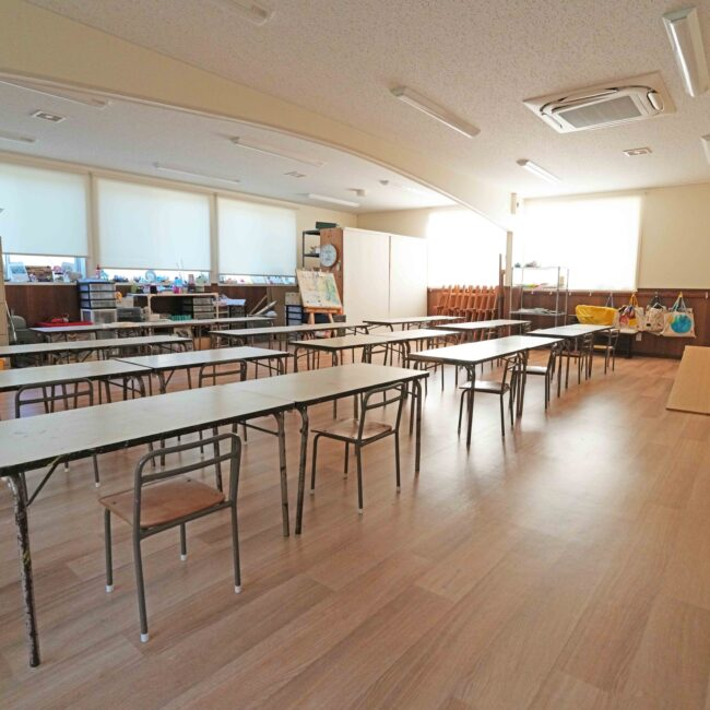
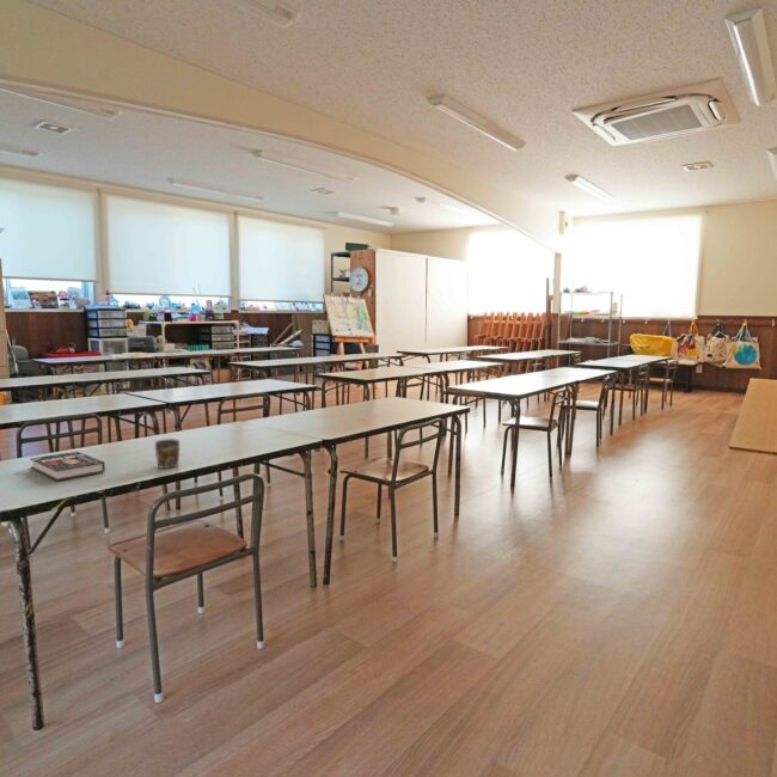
+ book (67, 464)
+ mug (166, 452)
